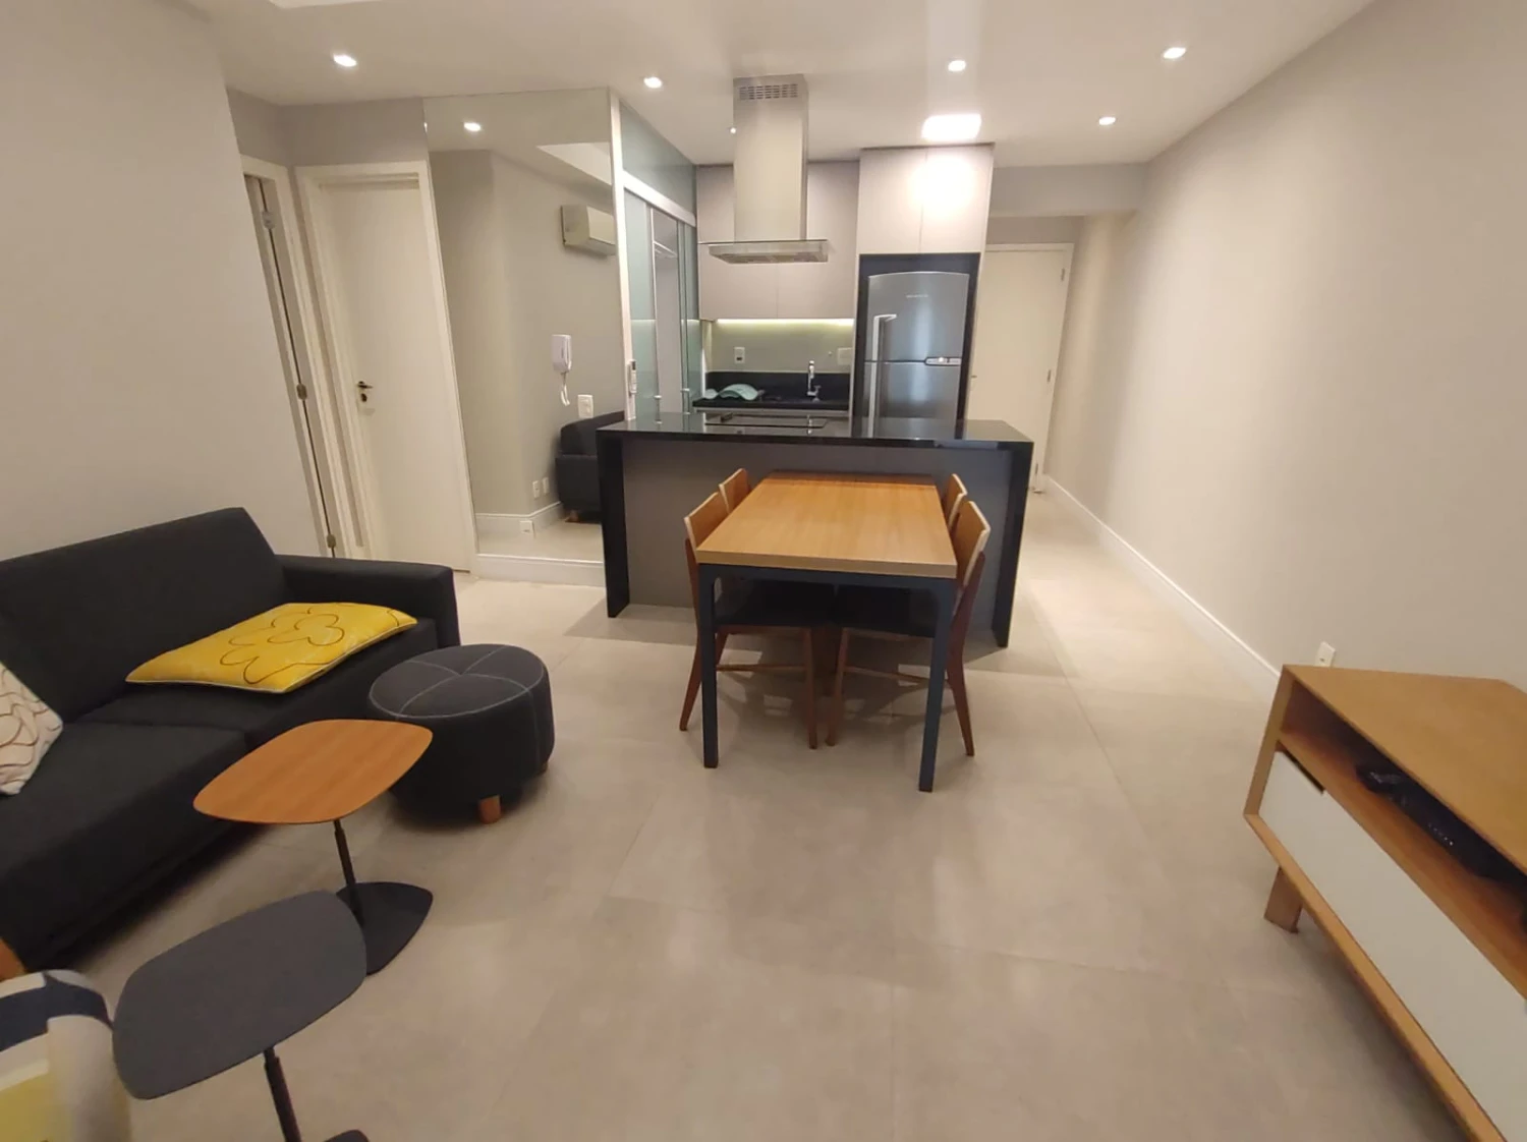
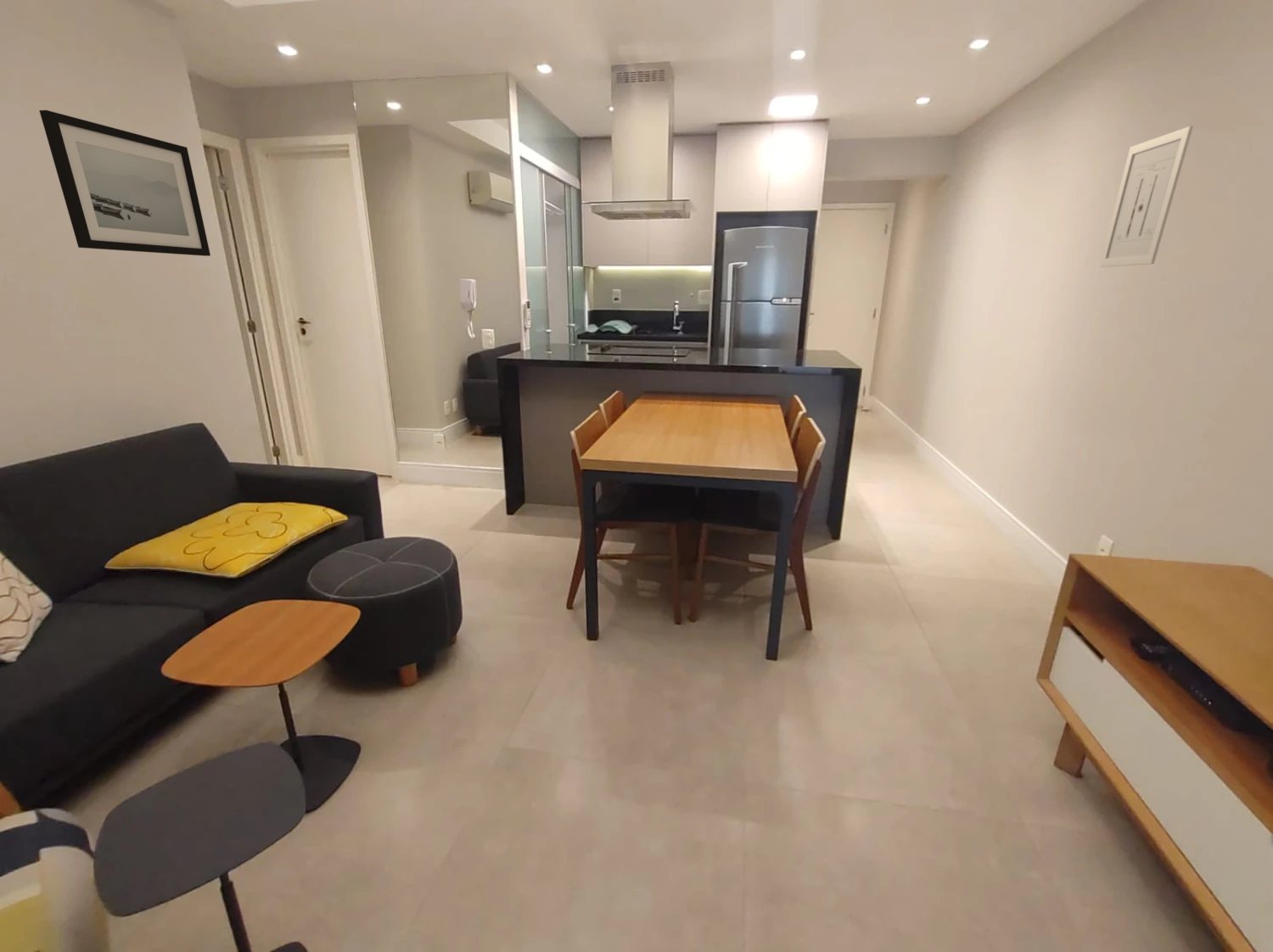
+ wall art (137, 193)
+ wall art (1141, 203)
